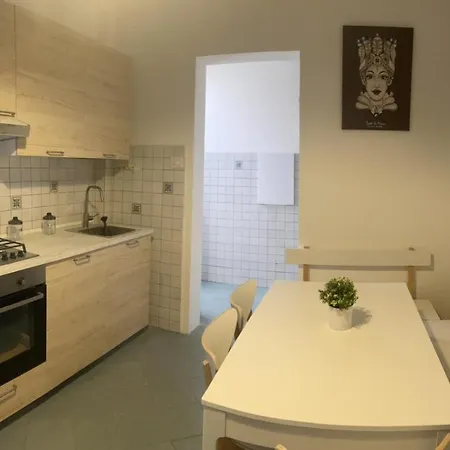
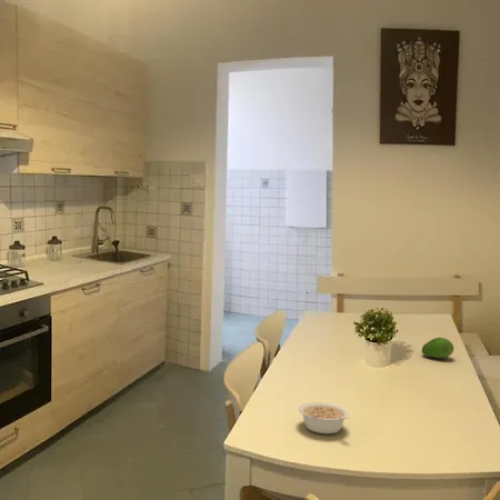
+ legume (324, 417)
+ fruit (437, 347)
